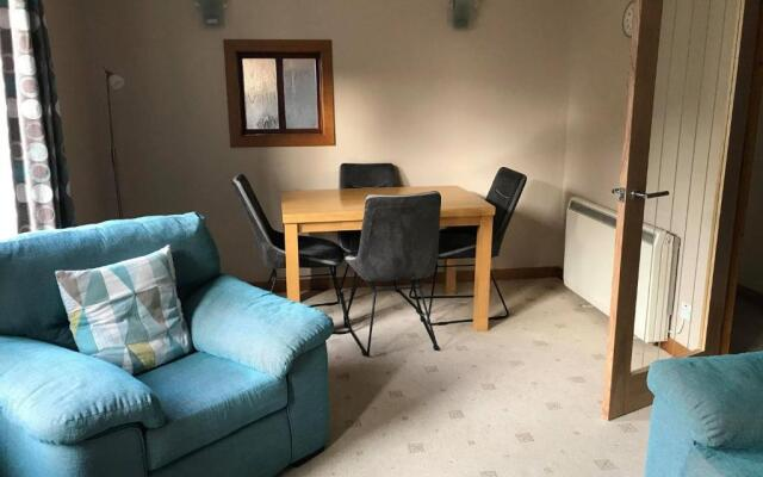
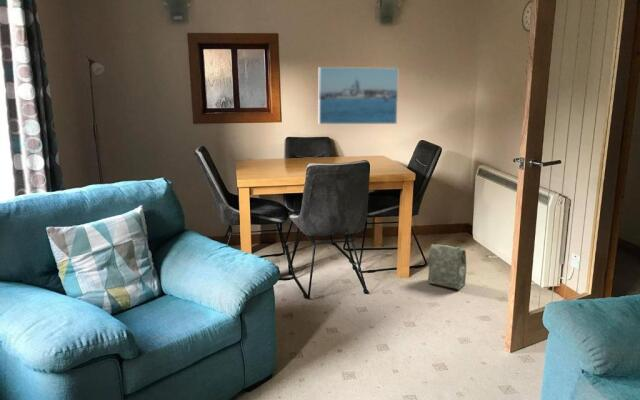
+ bag (447, 264)
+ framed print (358, 96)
